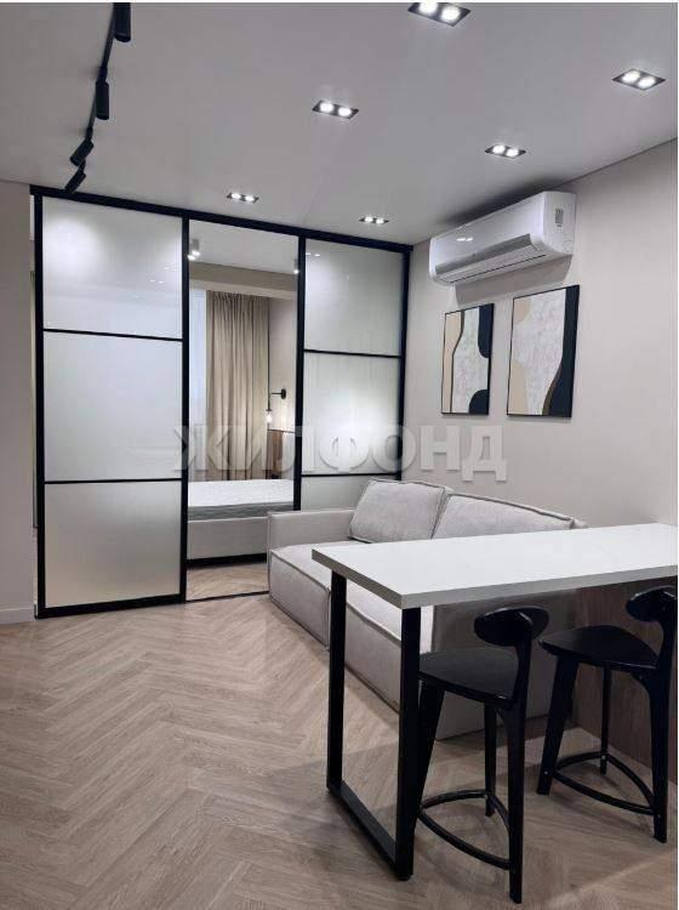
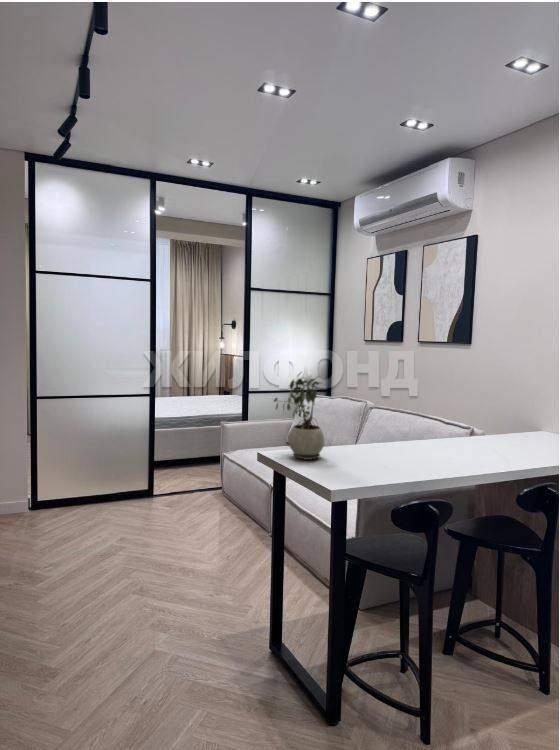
+ potted plant (300, 415)
